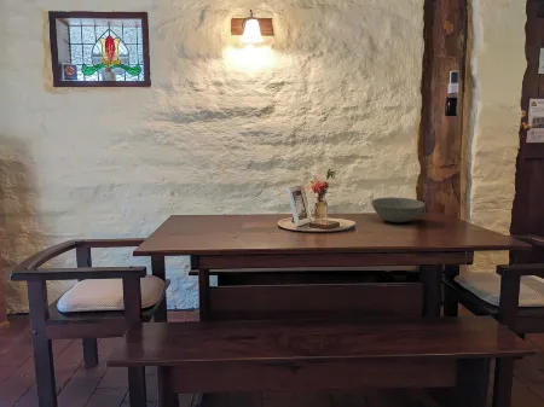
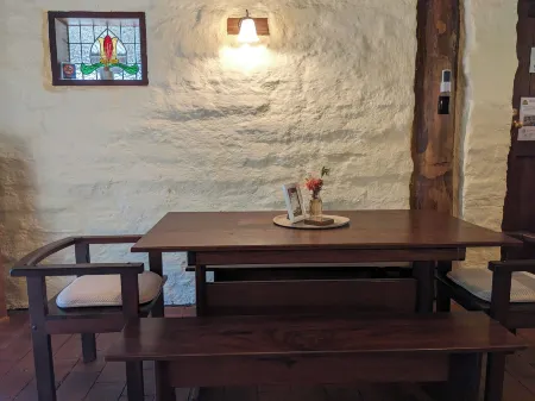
- bowl (397, 211)
